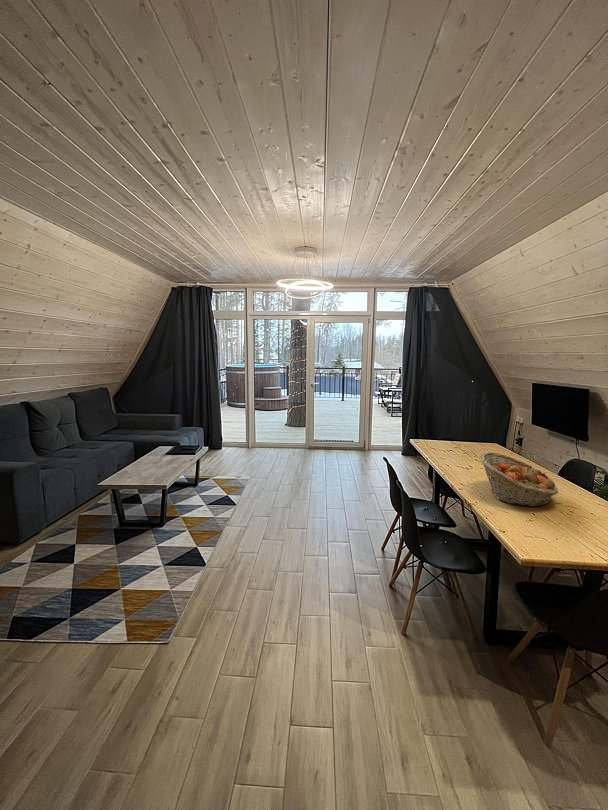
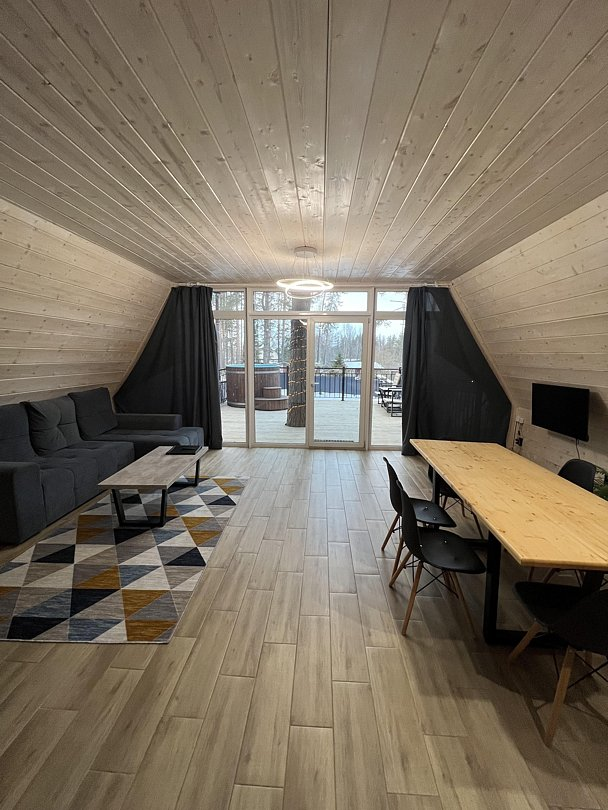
- fruit basket (516, 477)
